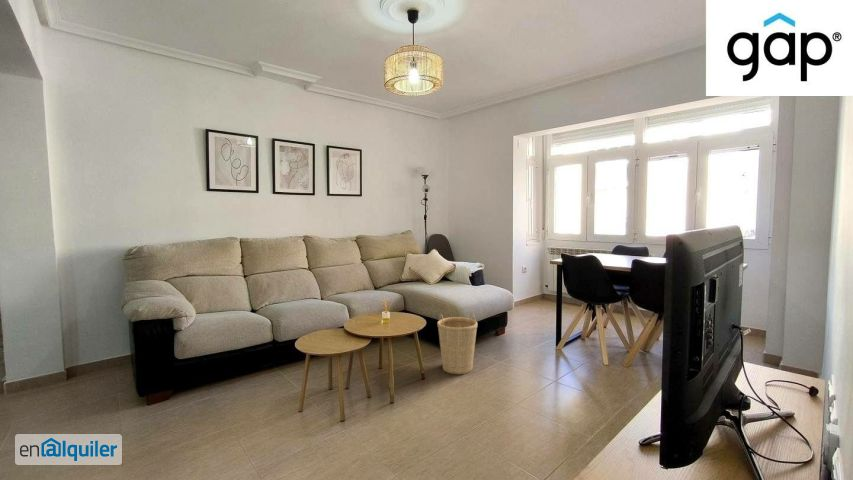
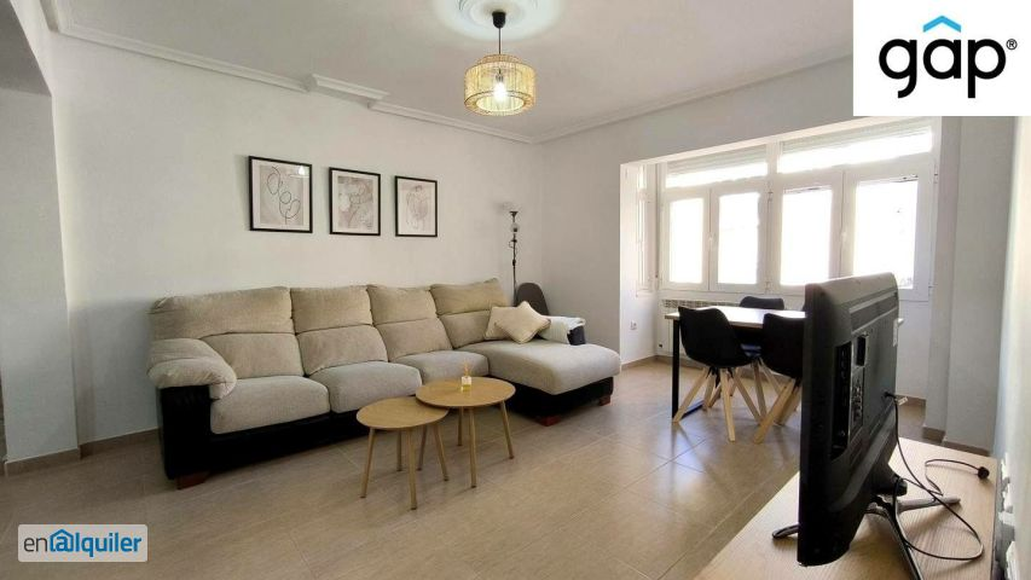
- basket (457, 340)
